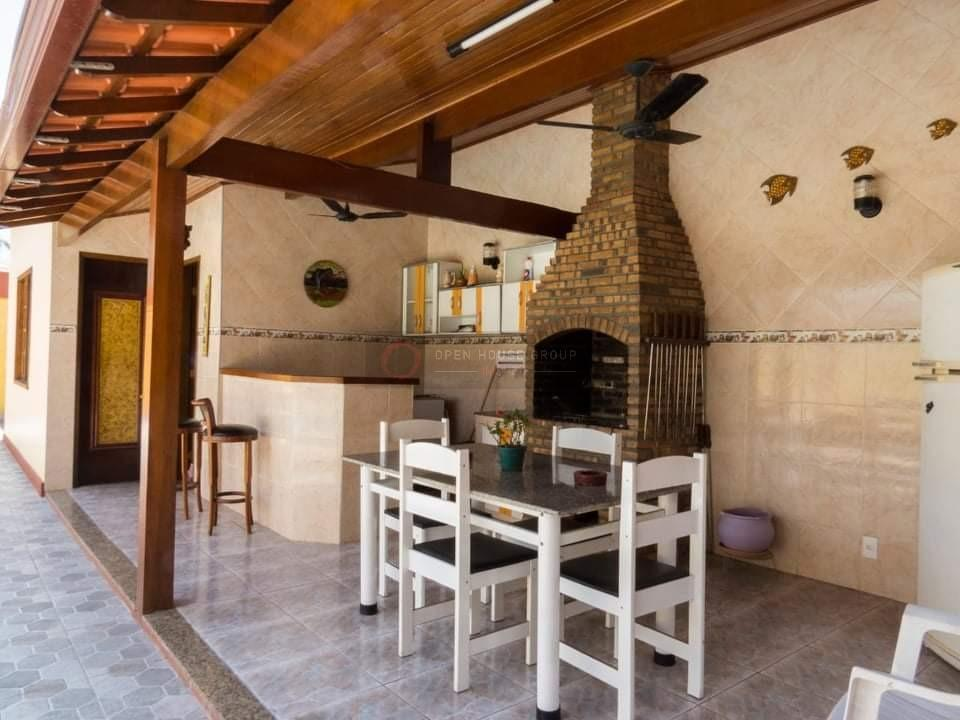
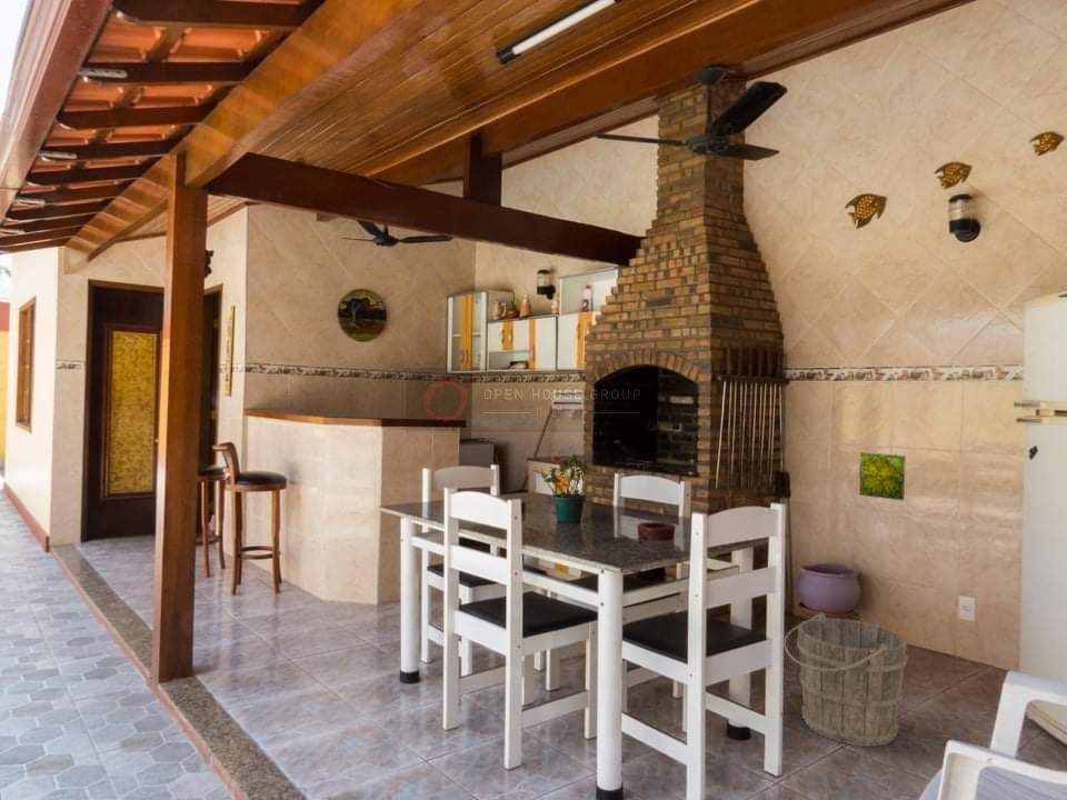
+ decorative tile (881, 476)
+ bucket (846, 677)
